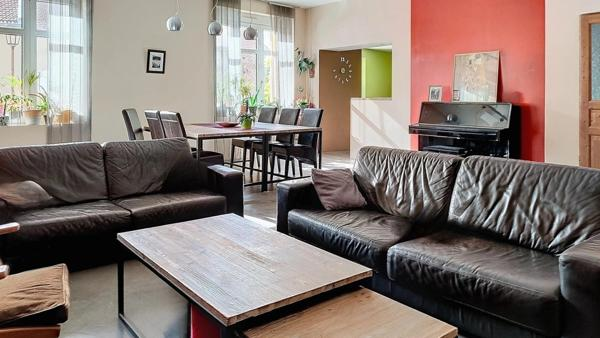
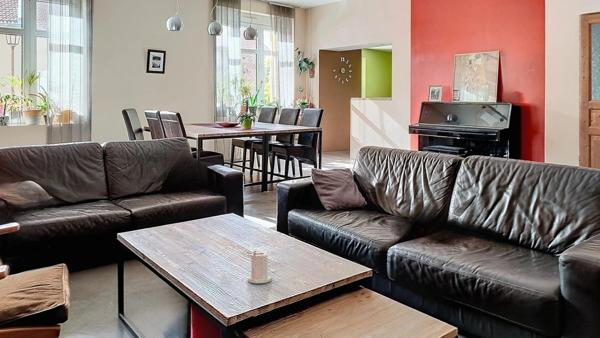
+ candle (259, 265)
